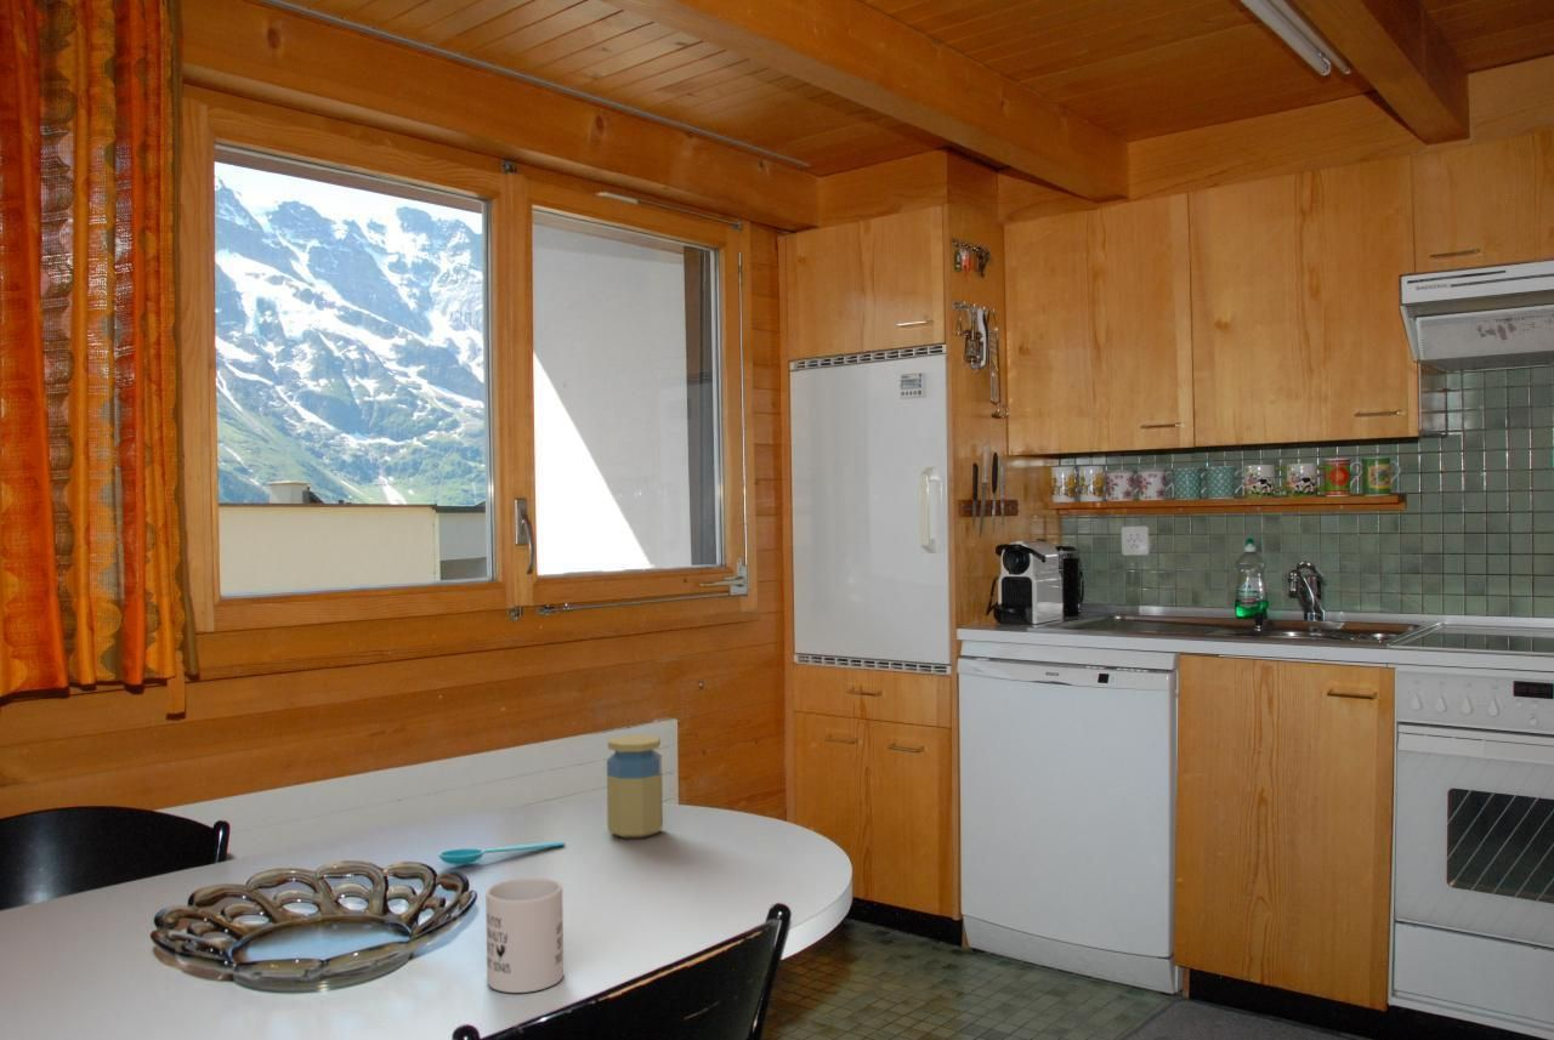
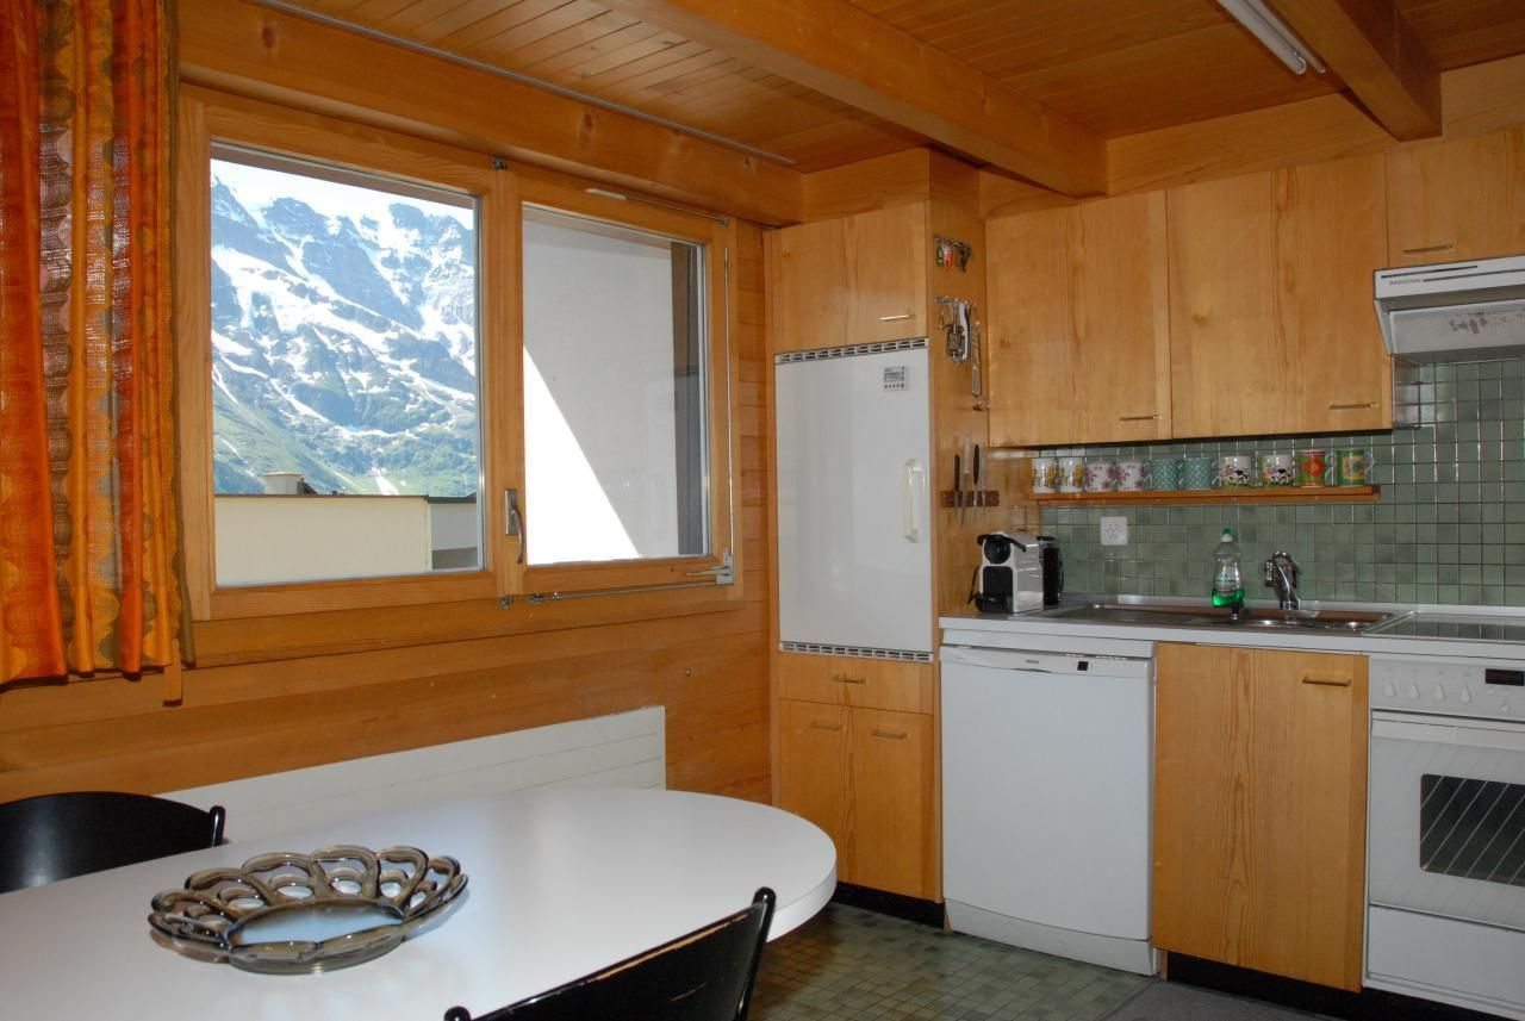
- spoon (503, 848)
- jar (634, 785)
- mug (520, 927)
